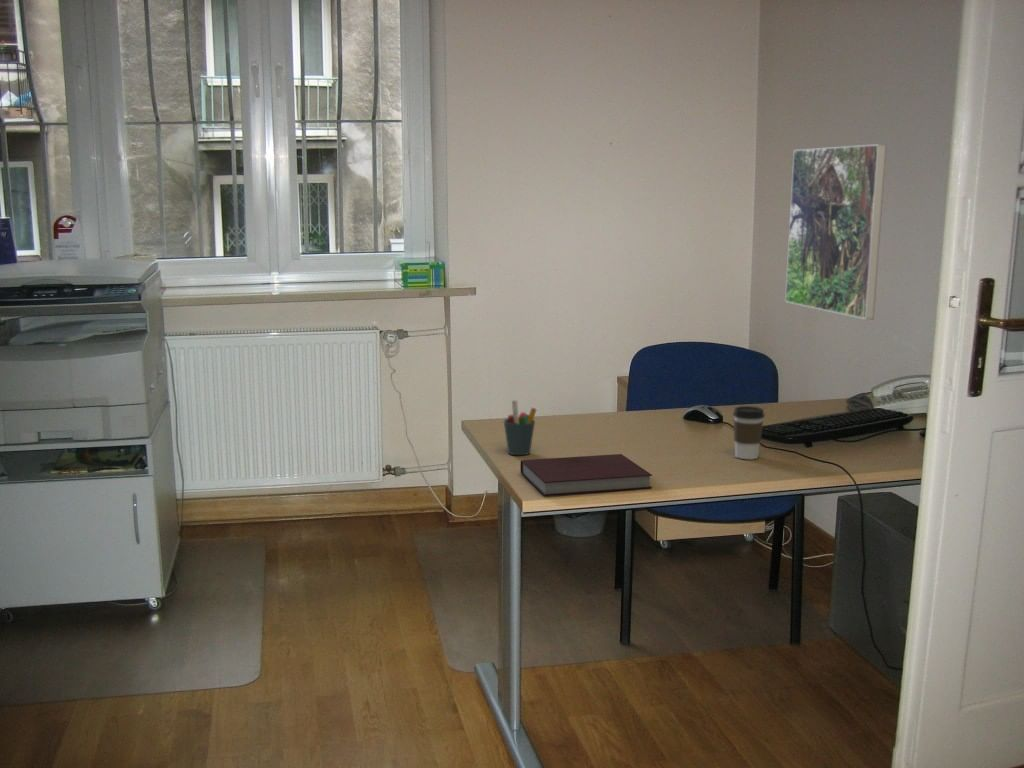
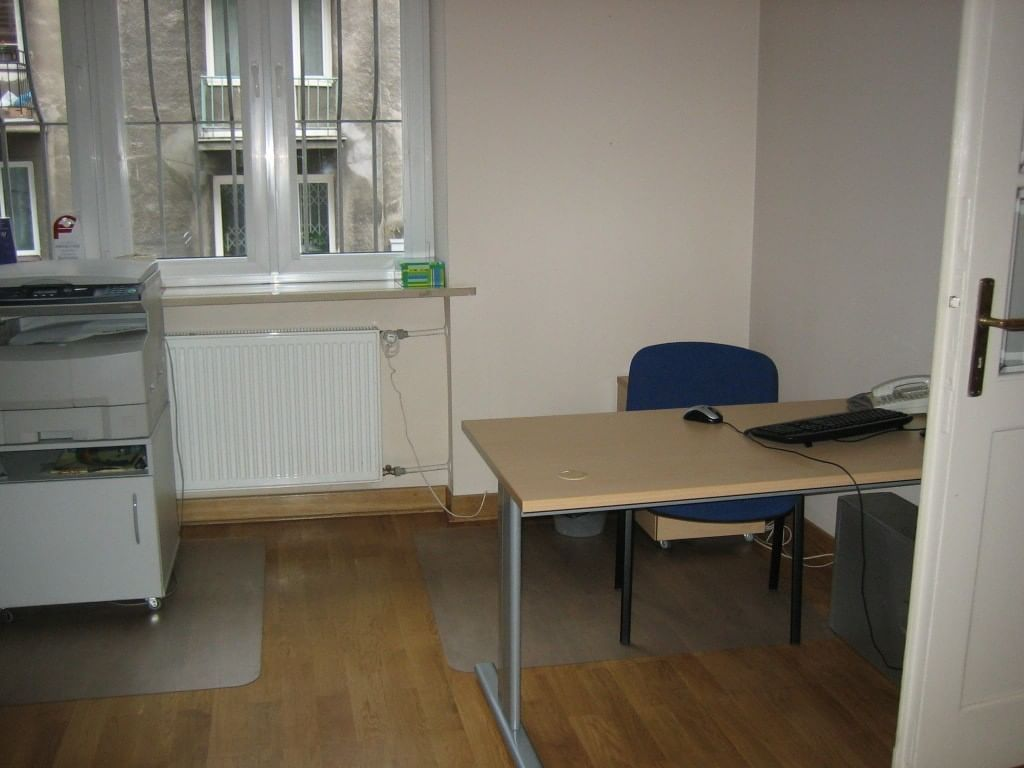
- pen holder (519, 428)
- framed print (831, 229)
- coffee cup (747, 432)
- notebook (584, 473)
